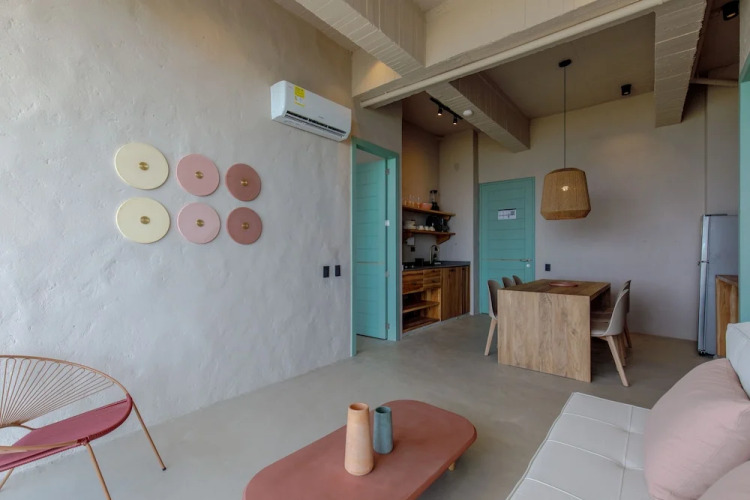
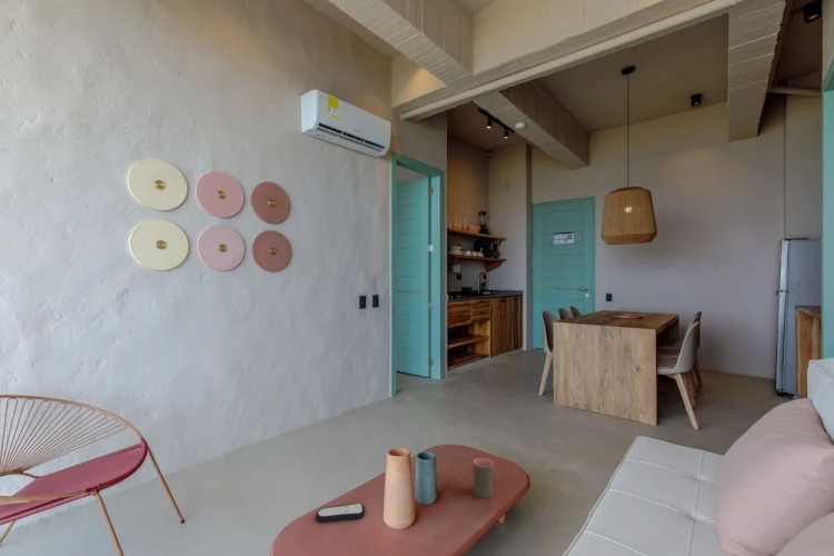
+ remote control (340, 512)
+ cup (483, 477)
